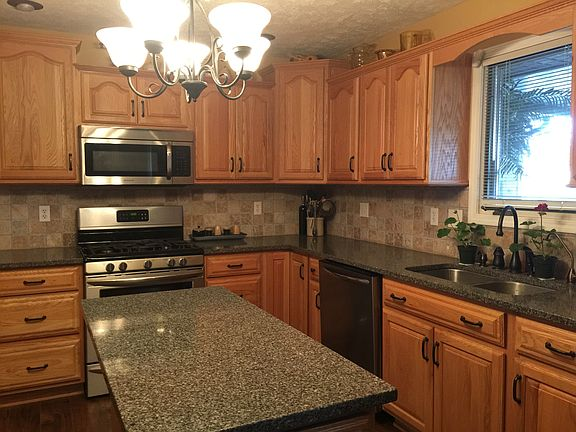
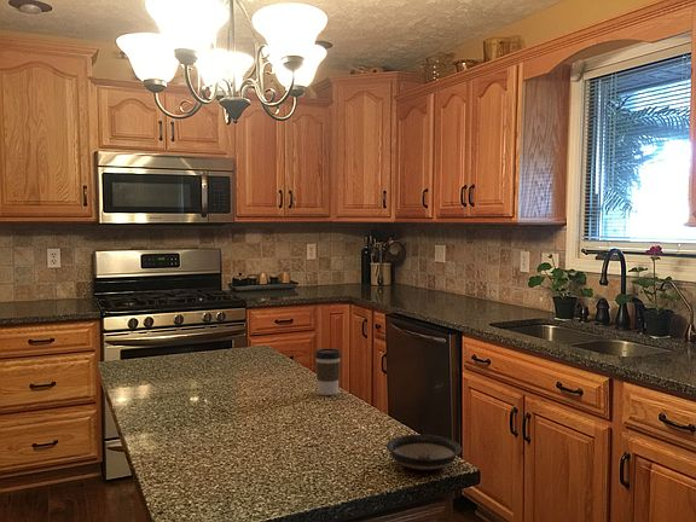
+ saucer (423, 454)
+ coffee cup (327, 371)
